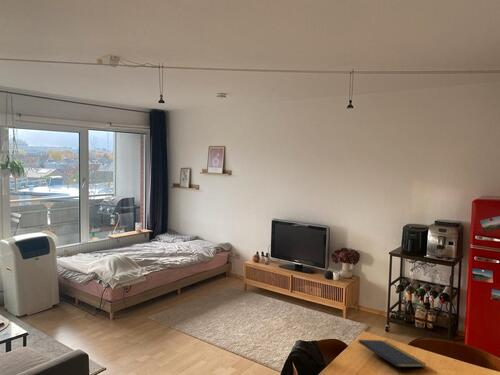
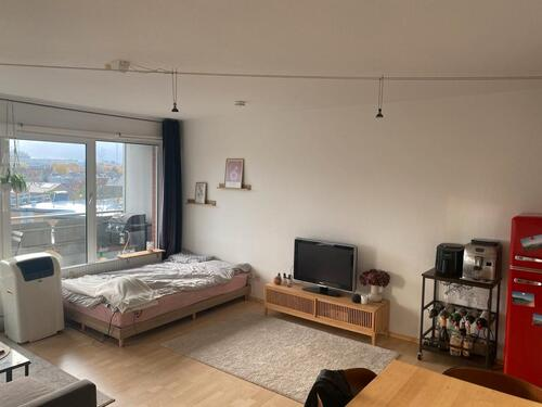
- notepad (390, 352)
